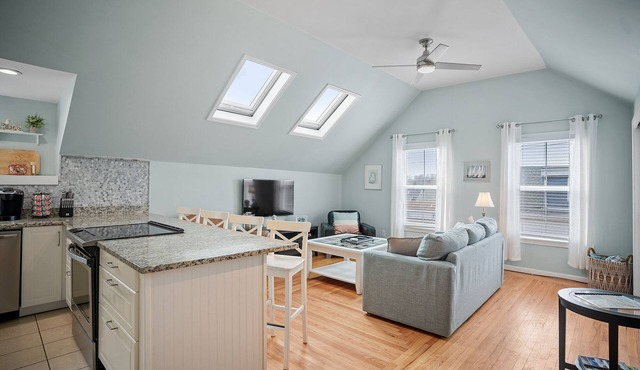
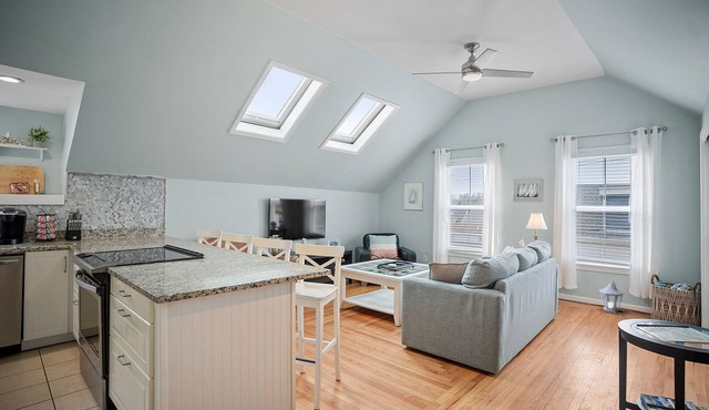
+ lantern (610, 295)
